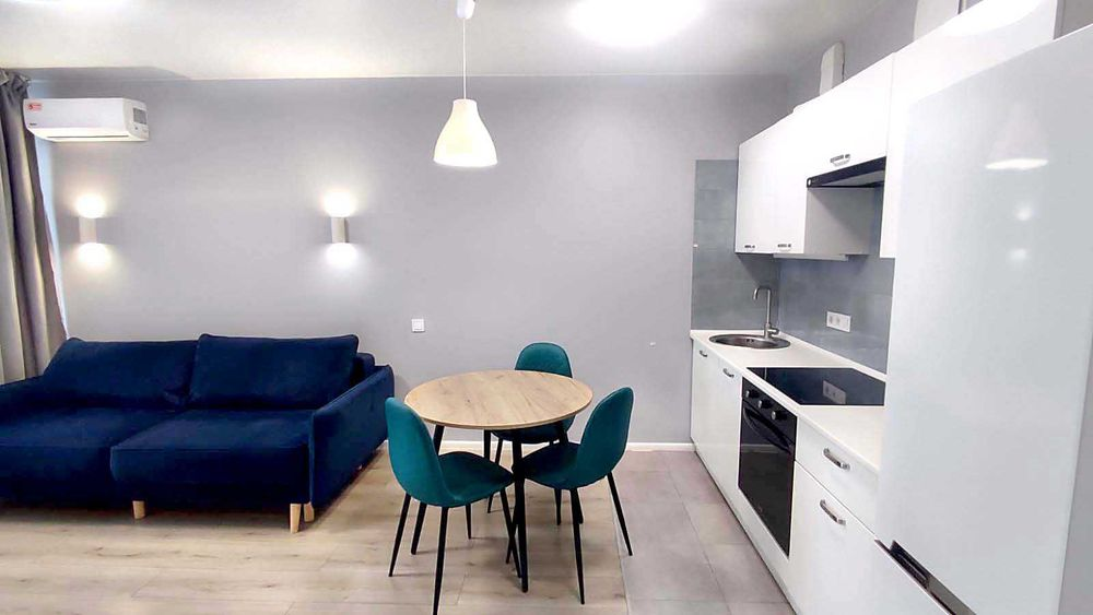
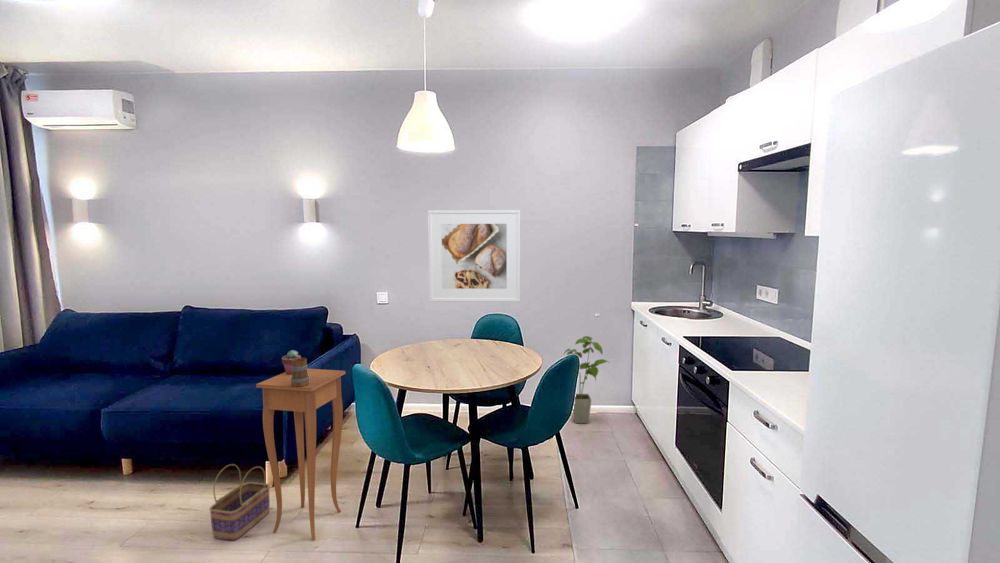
+ house plant (586, 378)
+ side table (307, 450)
+ potted succulent (291, 361)
+ mug (299, 370)
+ basket (241, 495)
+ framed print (474, 256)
